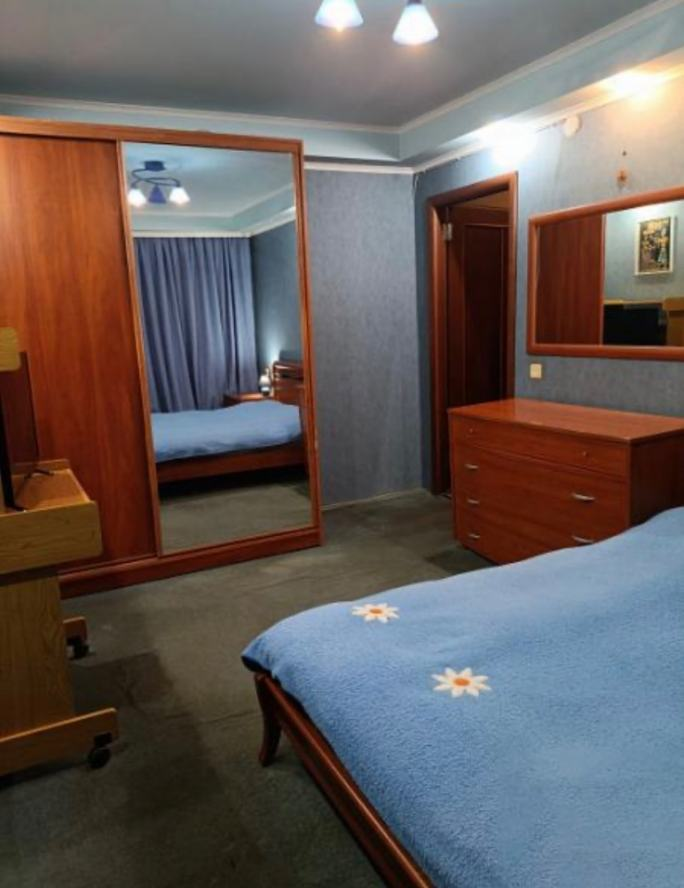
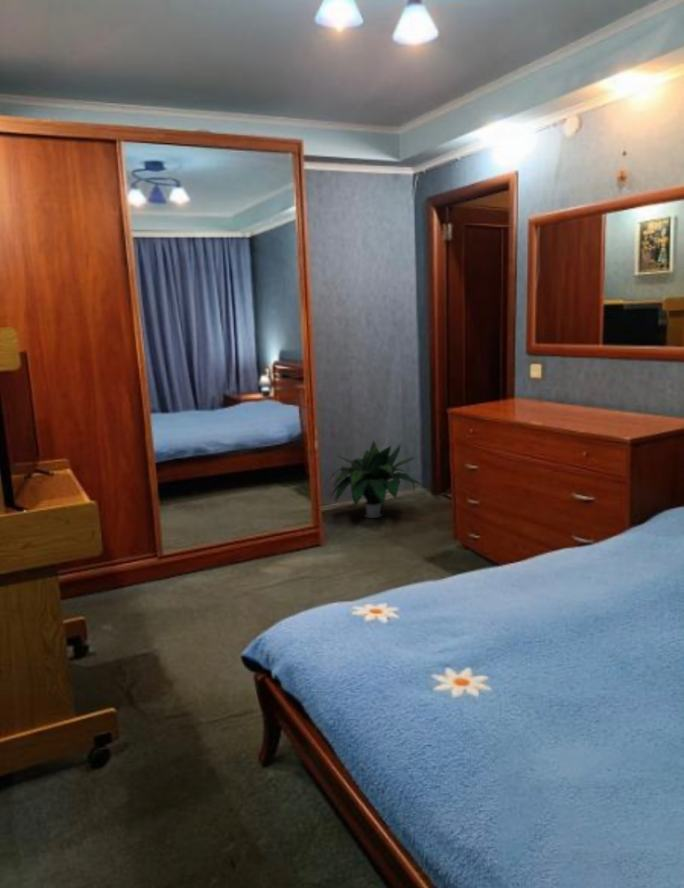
+ potted plant (375, 479)
